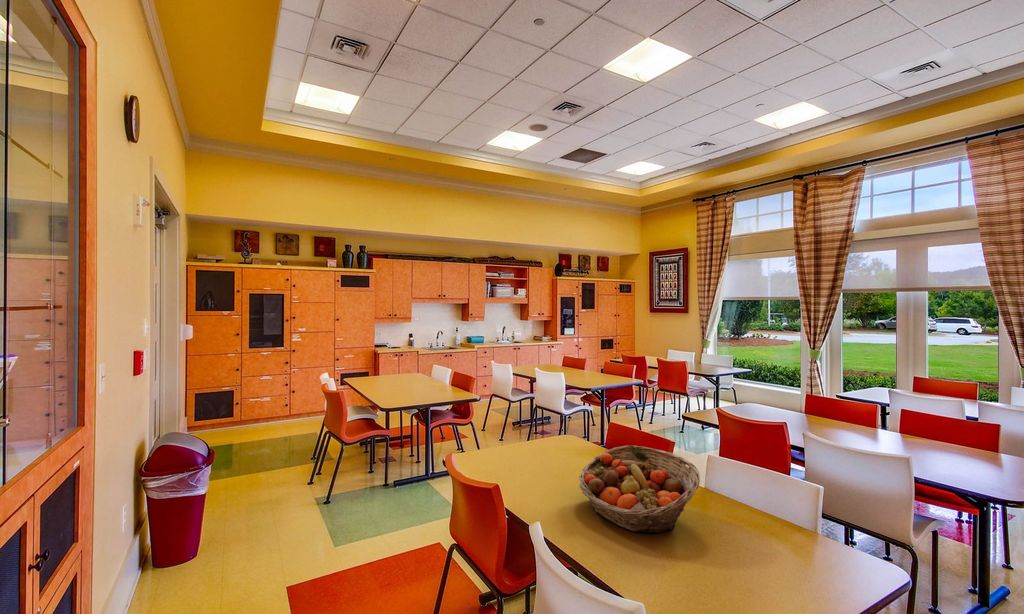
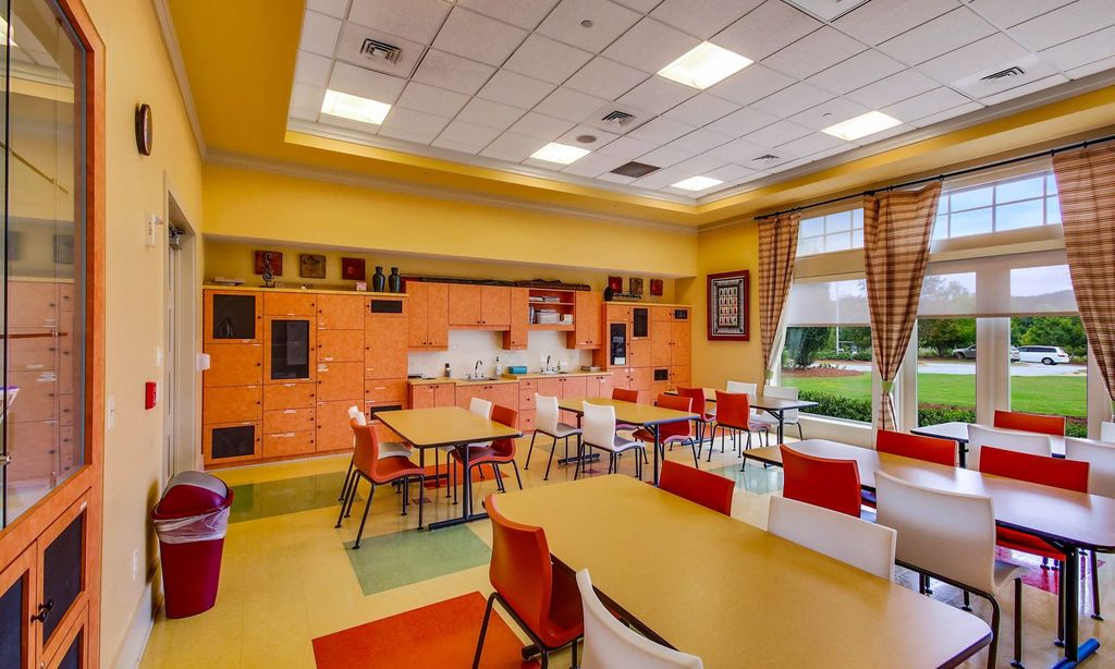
- fruit basket (636, 485)
